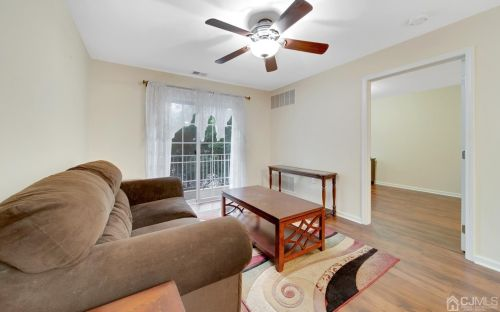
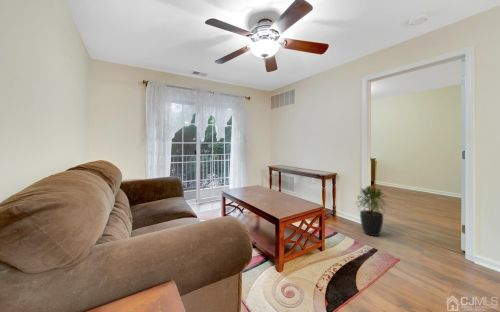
+ potted plant (370, 208)
